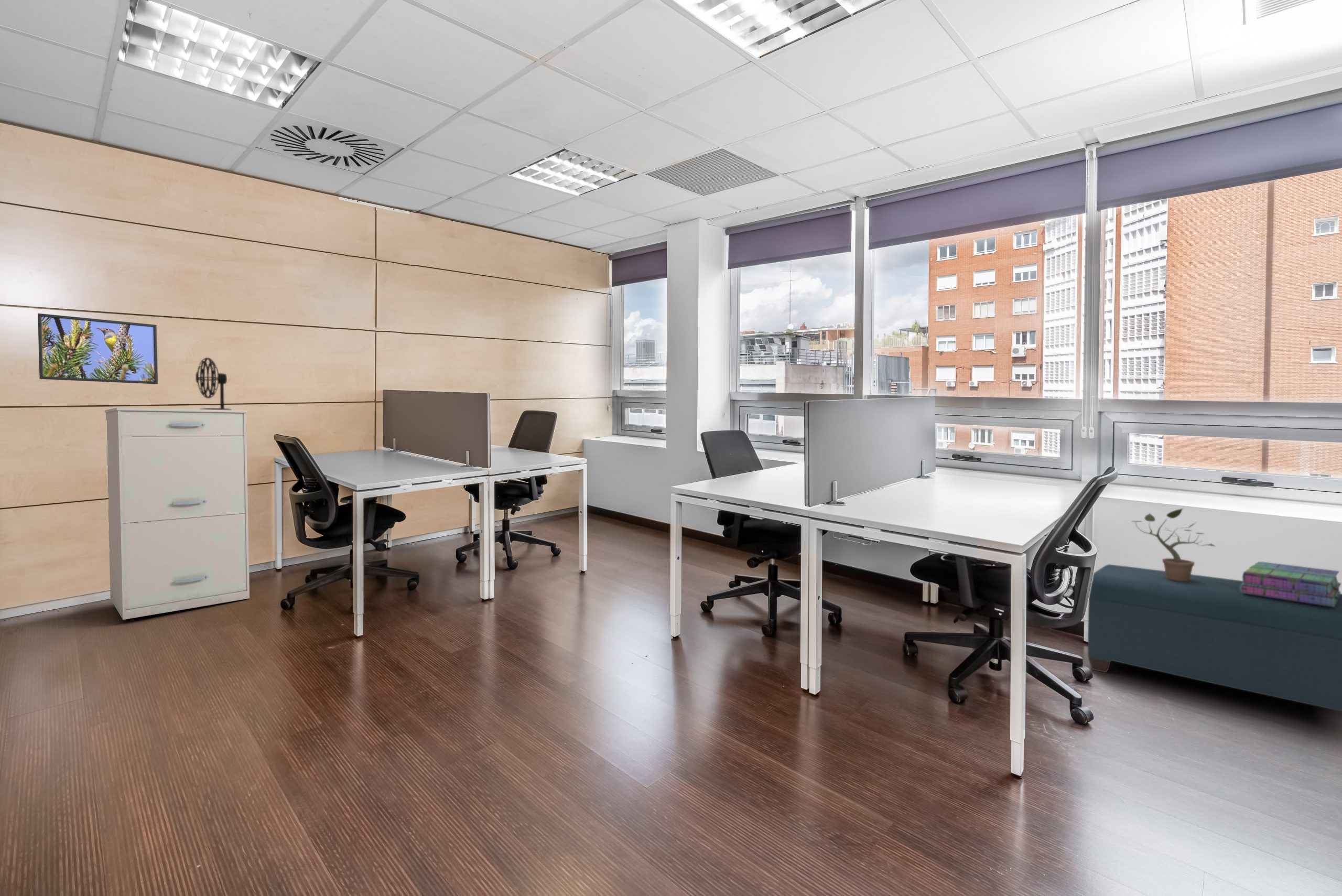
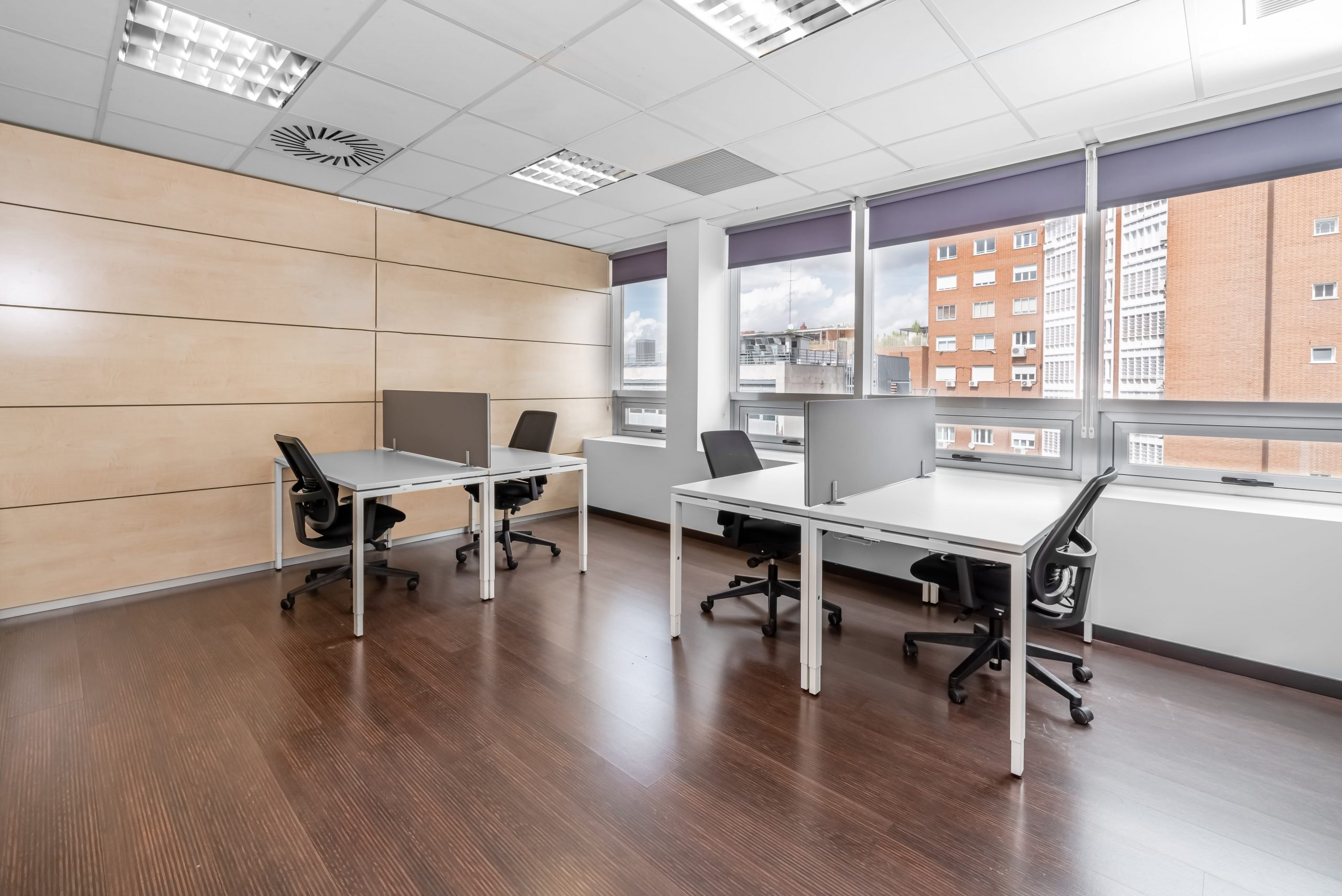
- stack of books (1291, 581)
- potted plant (1173, 543)
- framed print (101, 350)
- filing cabinet (178, 505)
- desk fan (213, 384)
- bench (1224, 634)
